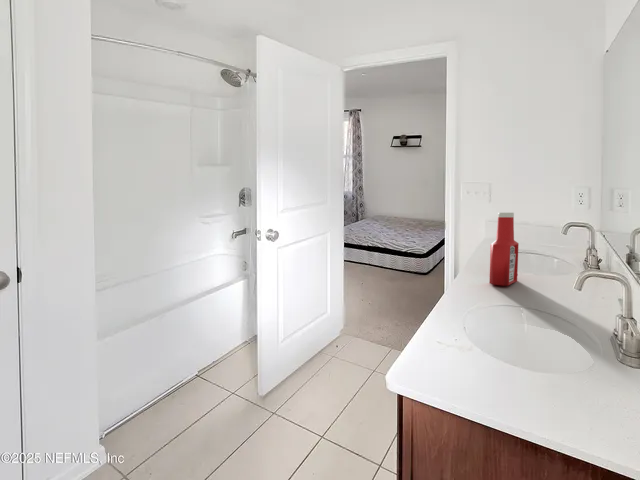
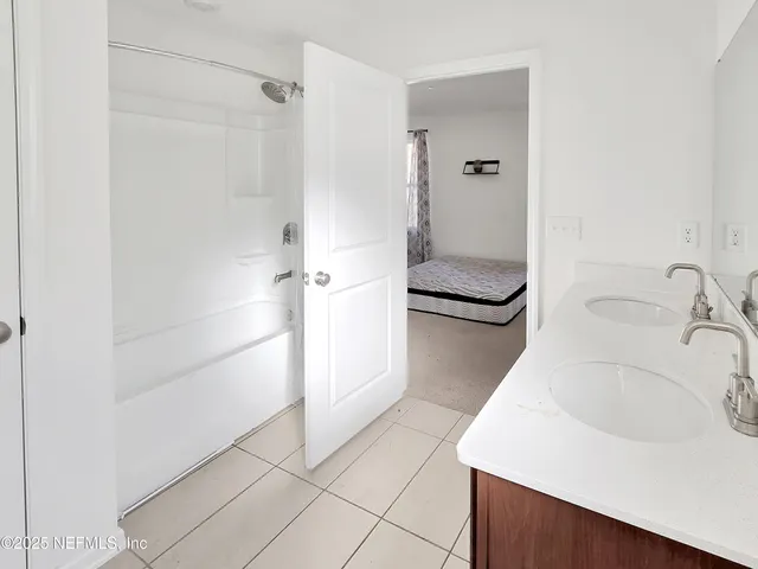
- soap bottle (504, 247)
